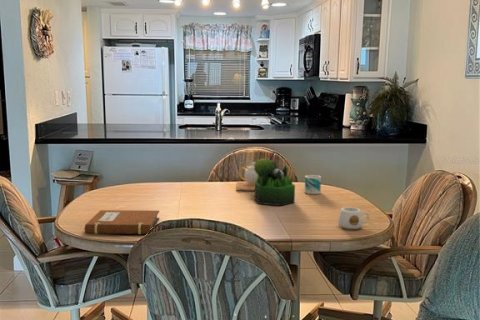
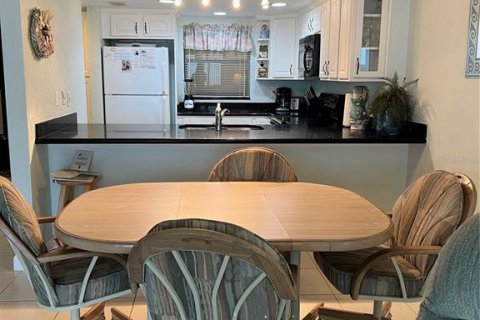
- mug (354, 217)
- teapot (253, 174)
- plant (273, 179)
- mug (311, 183)
- notebook (122, 221)
